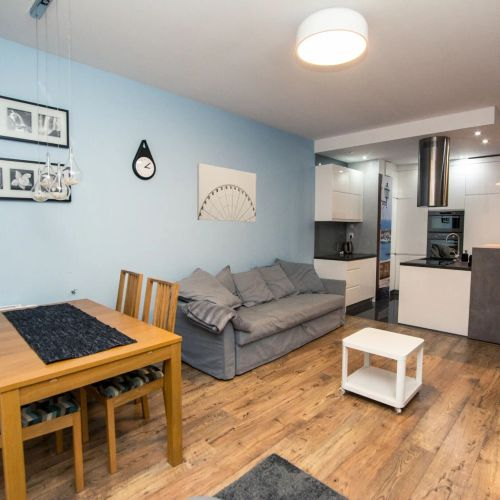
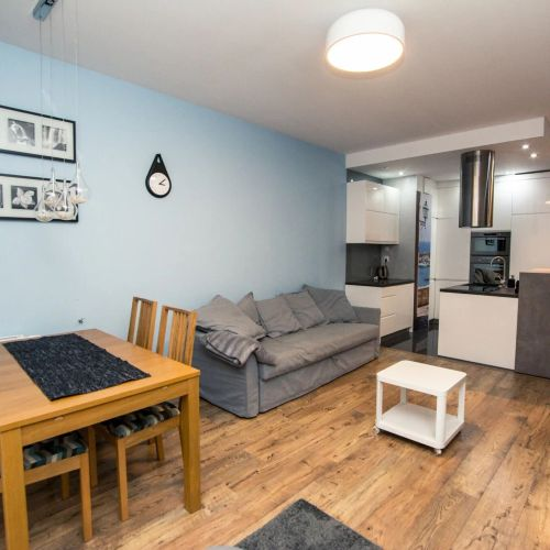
- wall art (228, 195)
